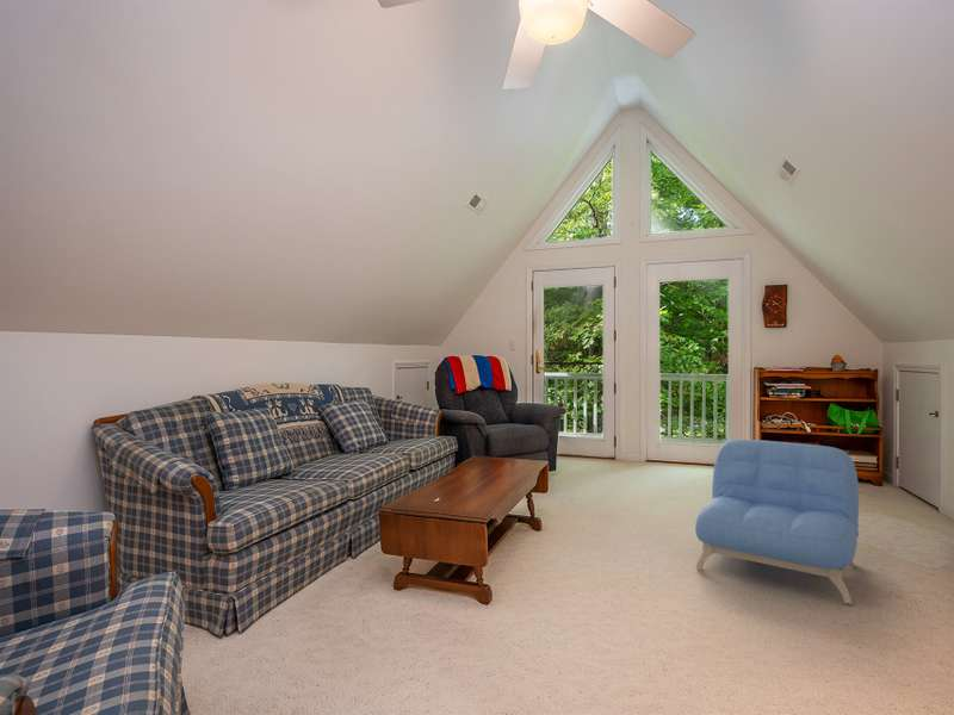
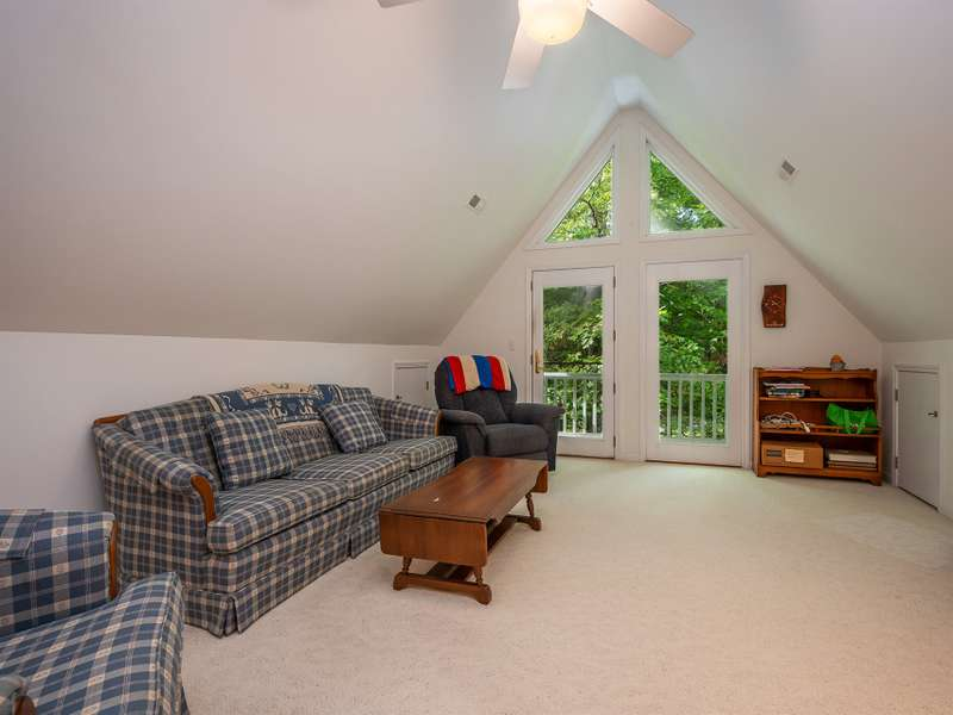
- armchair (775, 506)
